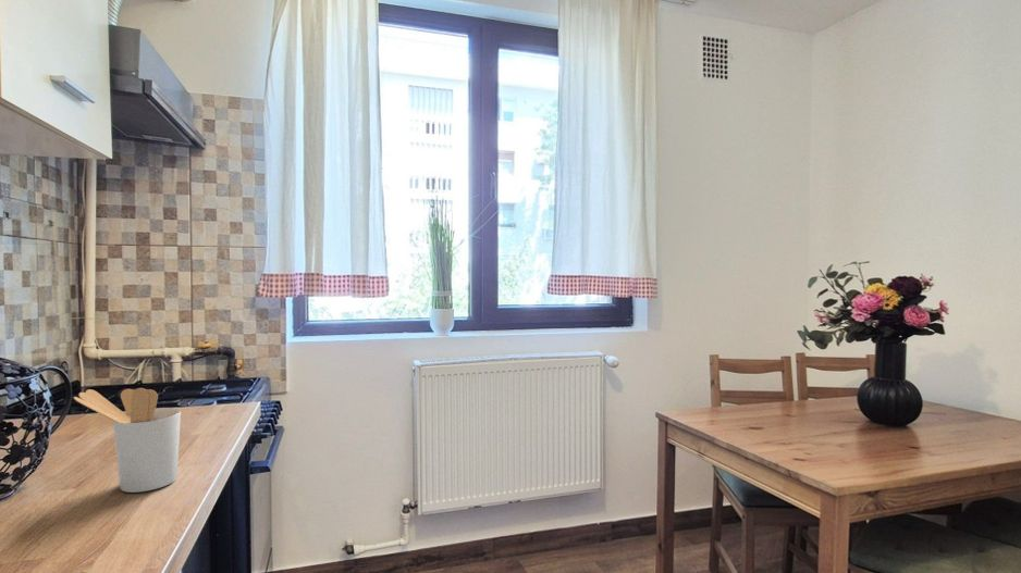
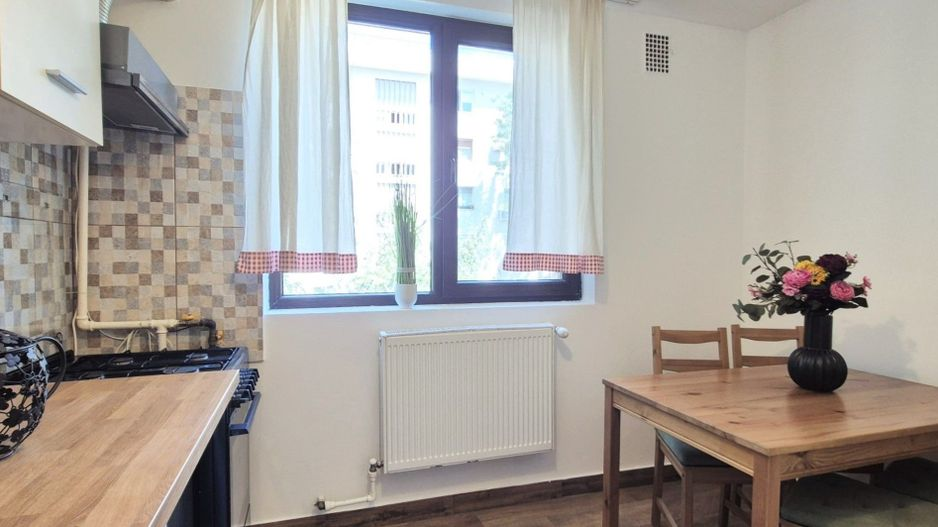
- utensil holder (130, 435)
